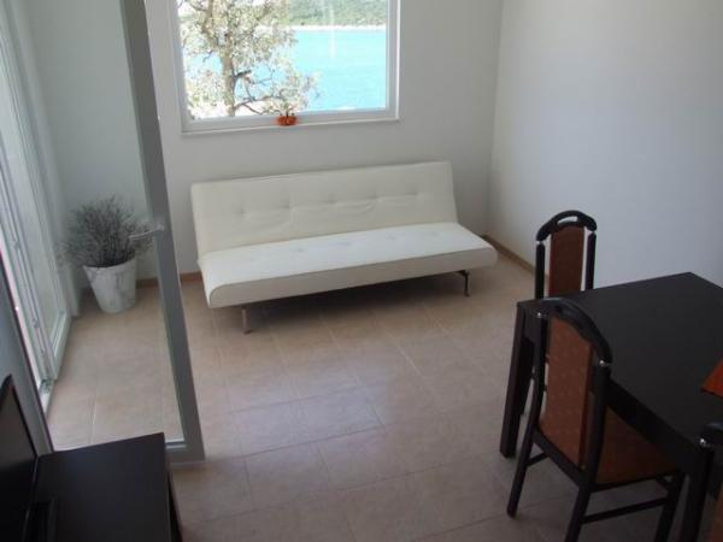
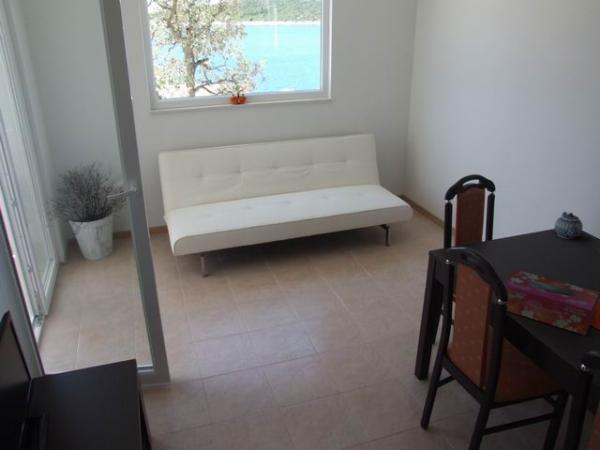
+ tissue box (547, 300)
+ teapot (569, 224)
